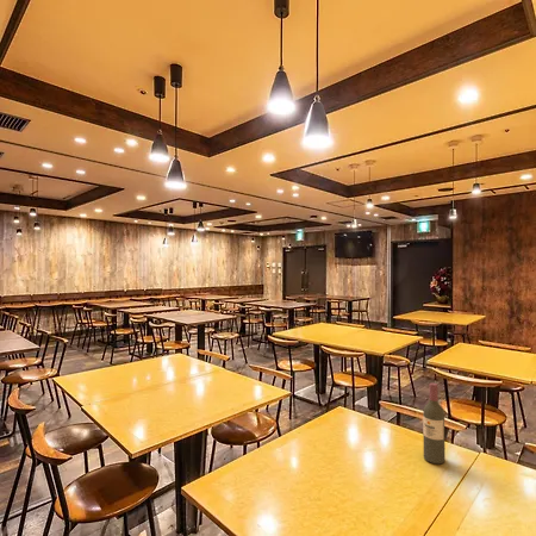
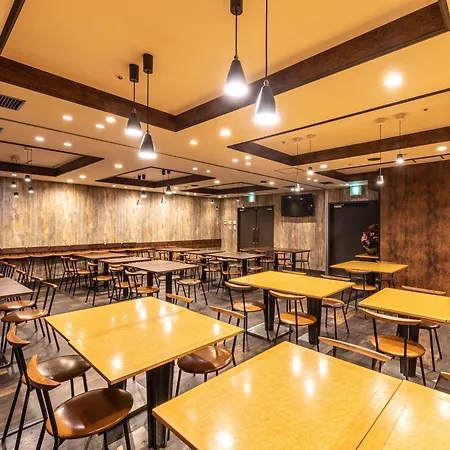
- wine bottle (434, 420)
